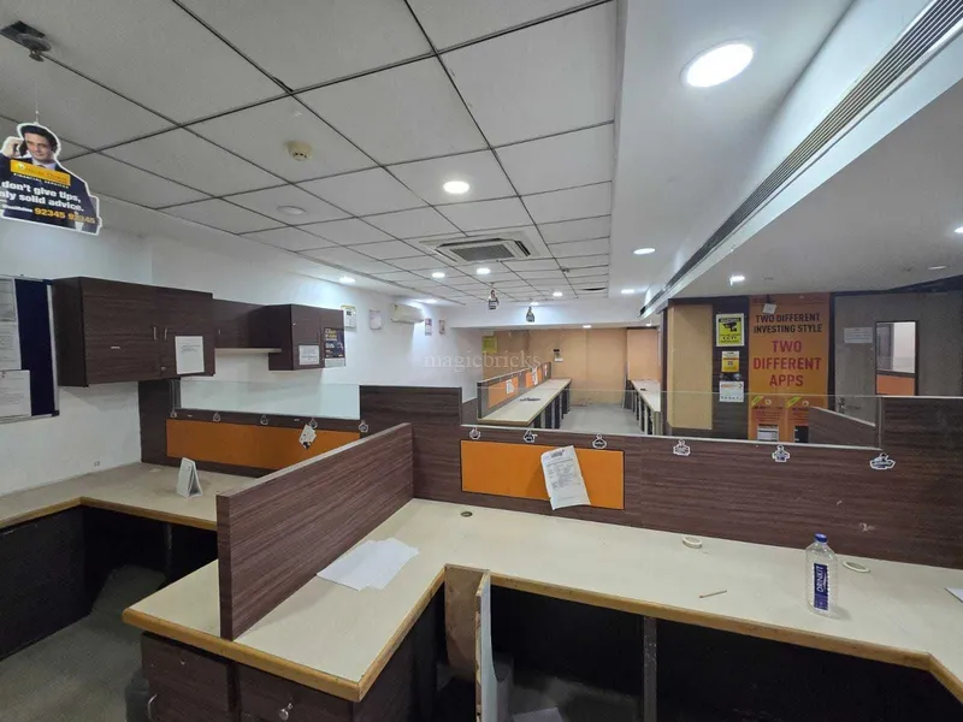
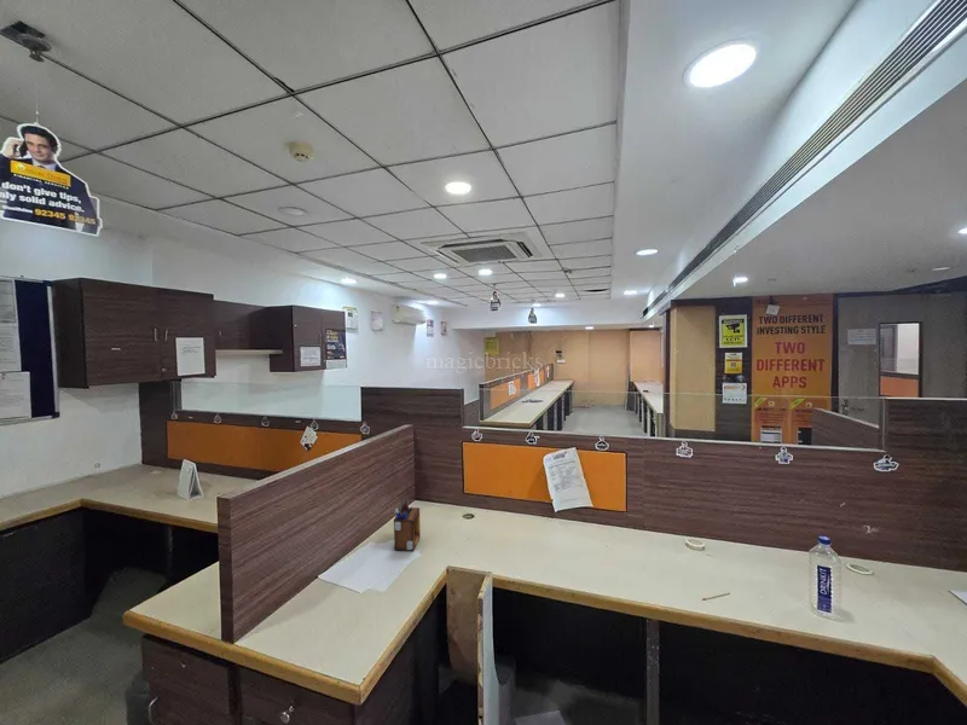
+ desk organizer (406, 522)
